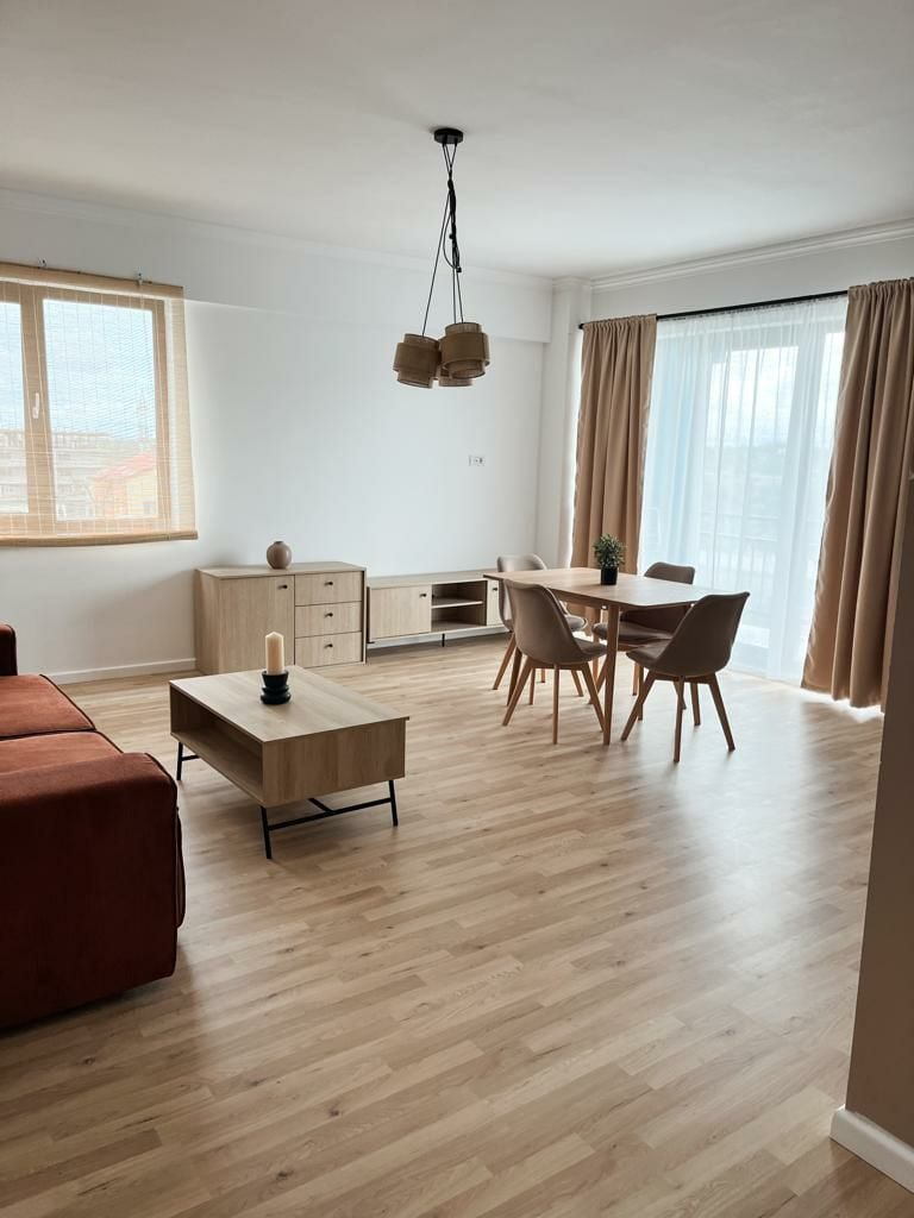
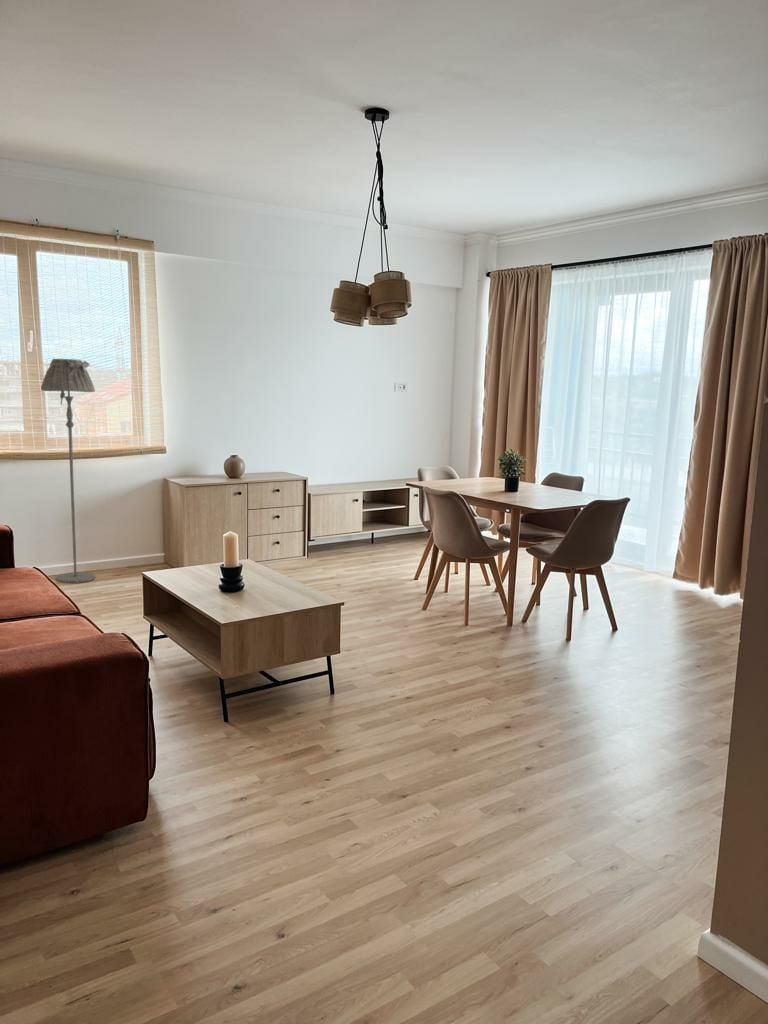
+ floor lamp (71, 471)
